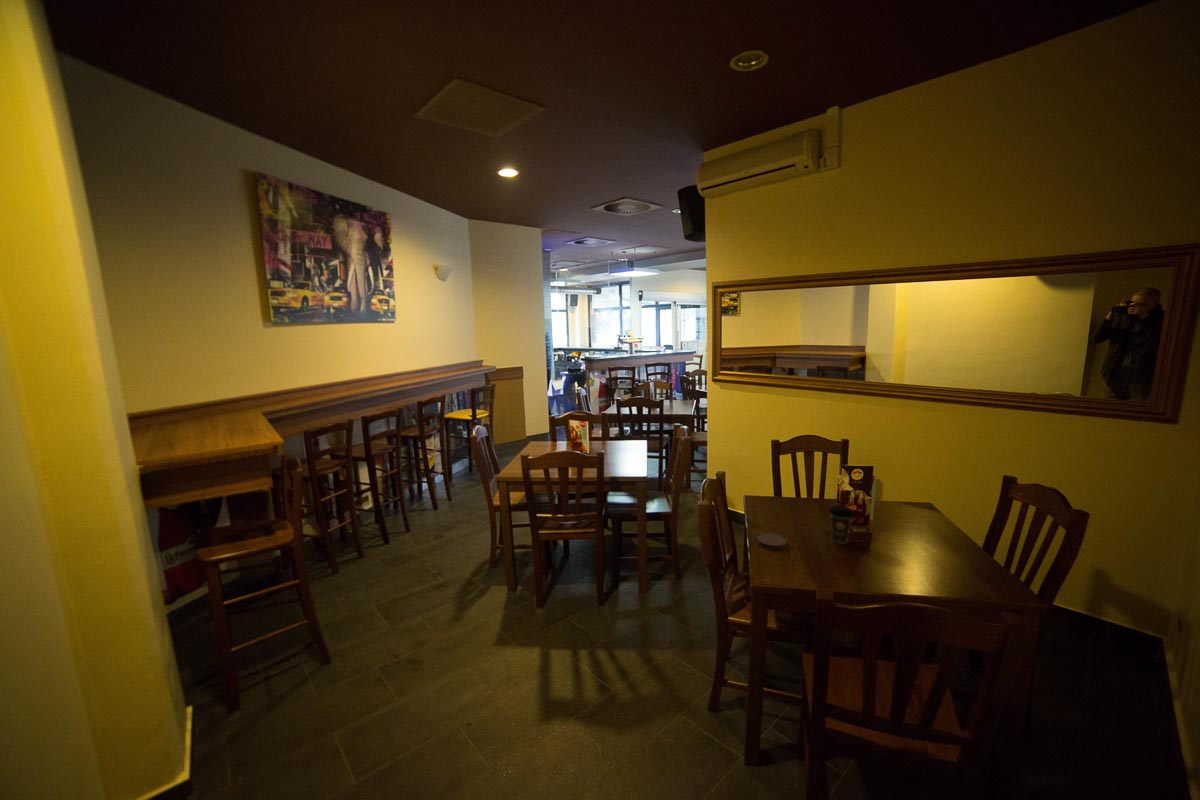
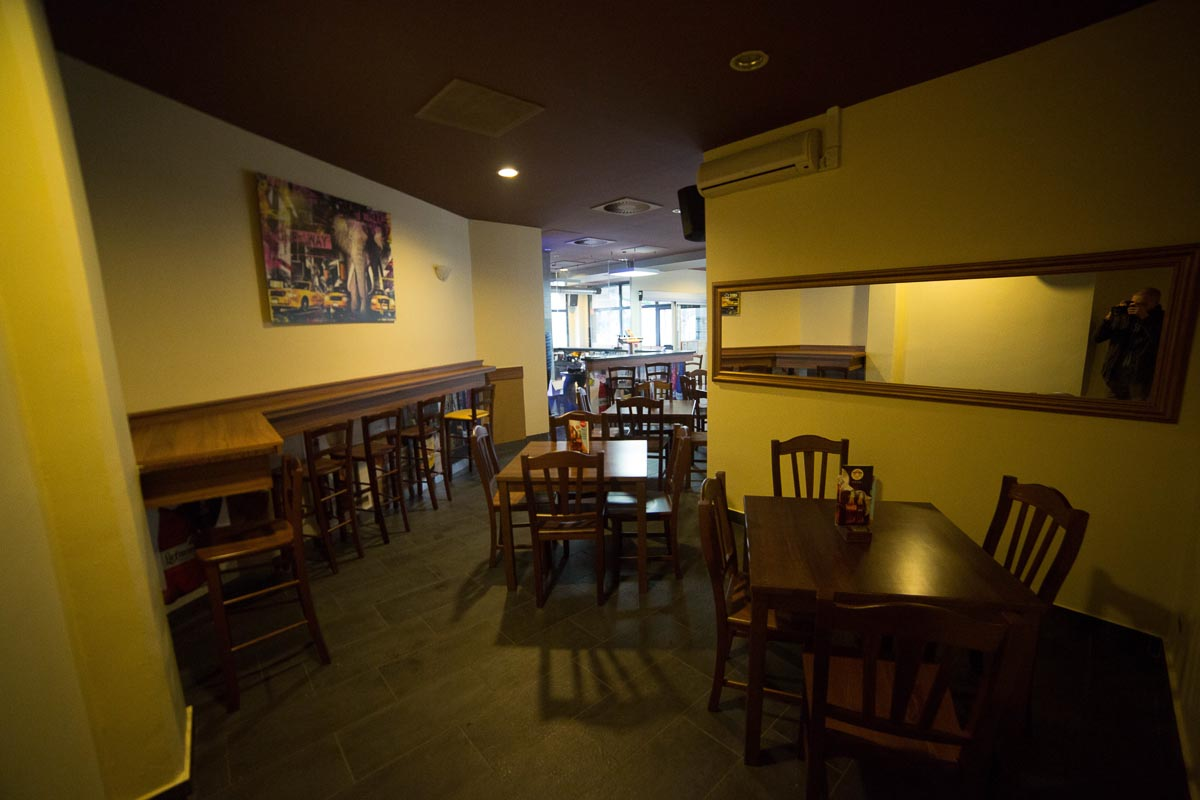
- coffee cup (840, 524)
- coaster (771, 541)
